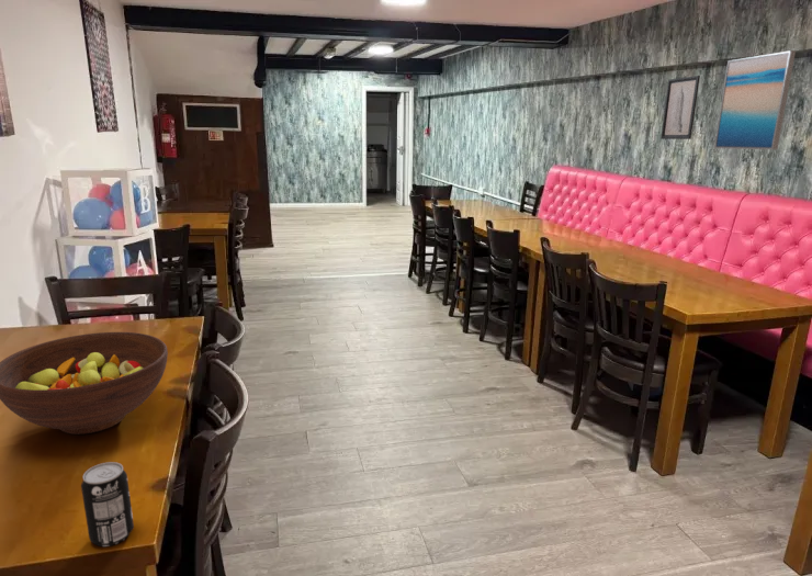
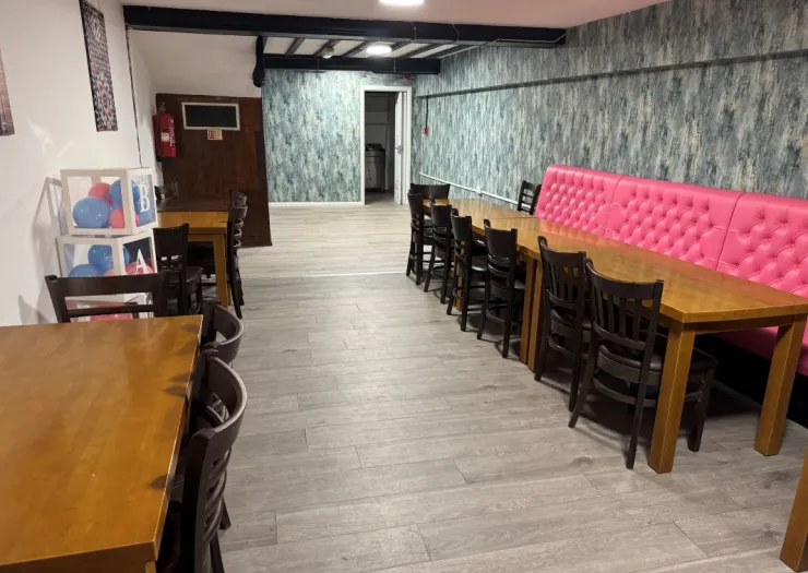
- wall art (679, 109)
- fruit bowl (89, 389)
- beverage can (108, 504)
- wall art (752, 103)
